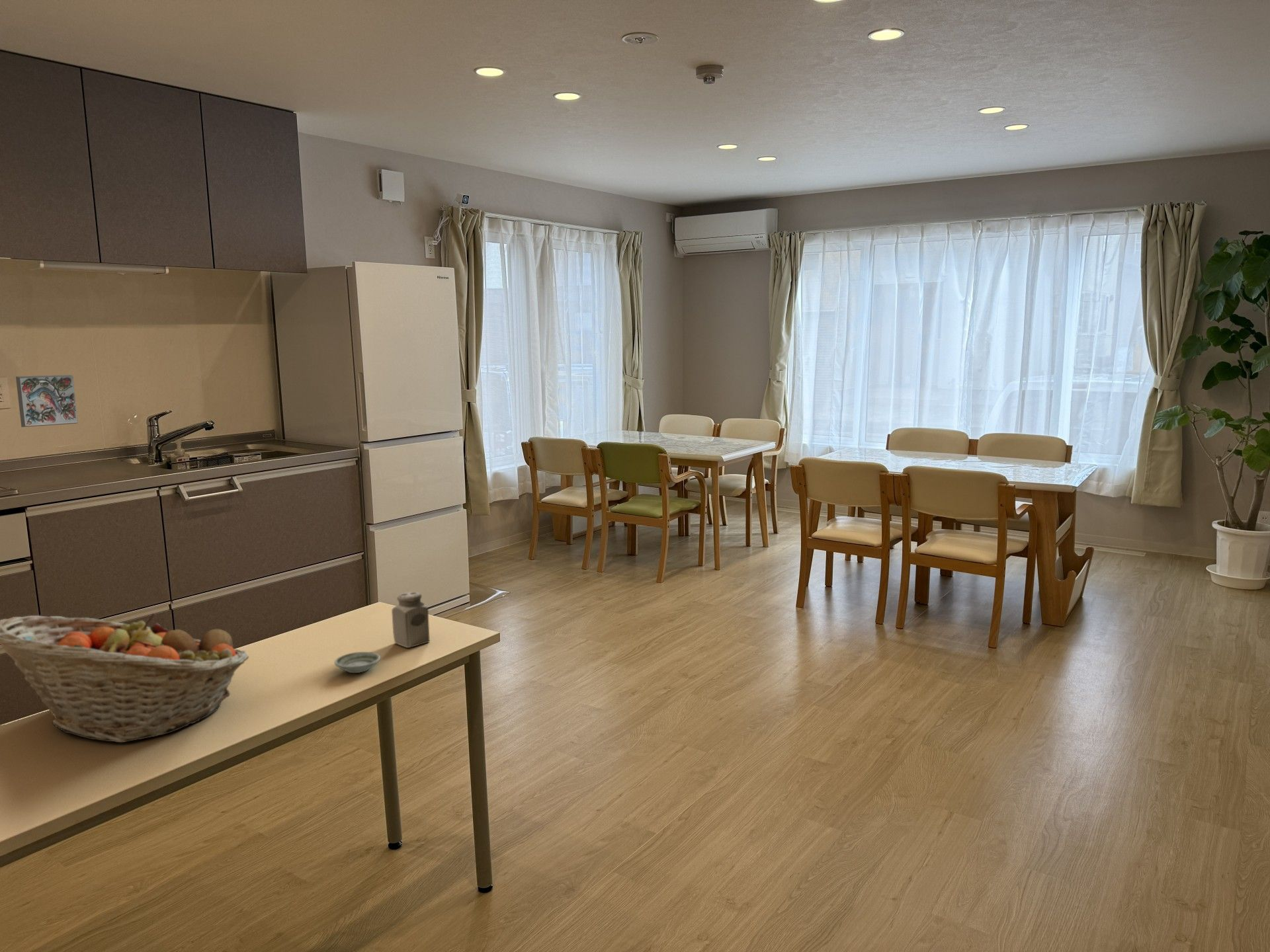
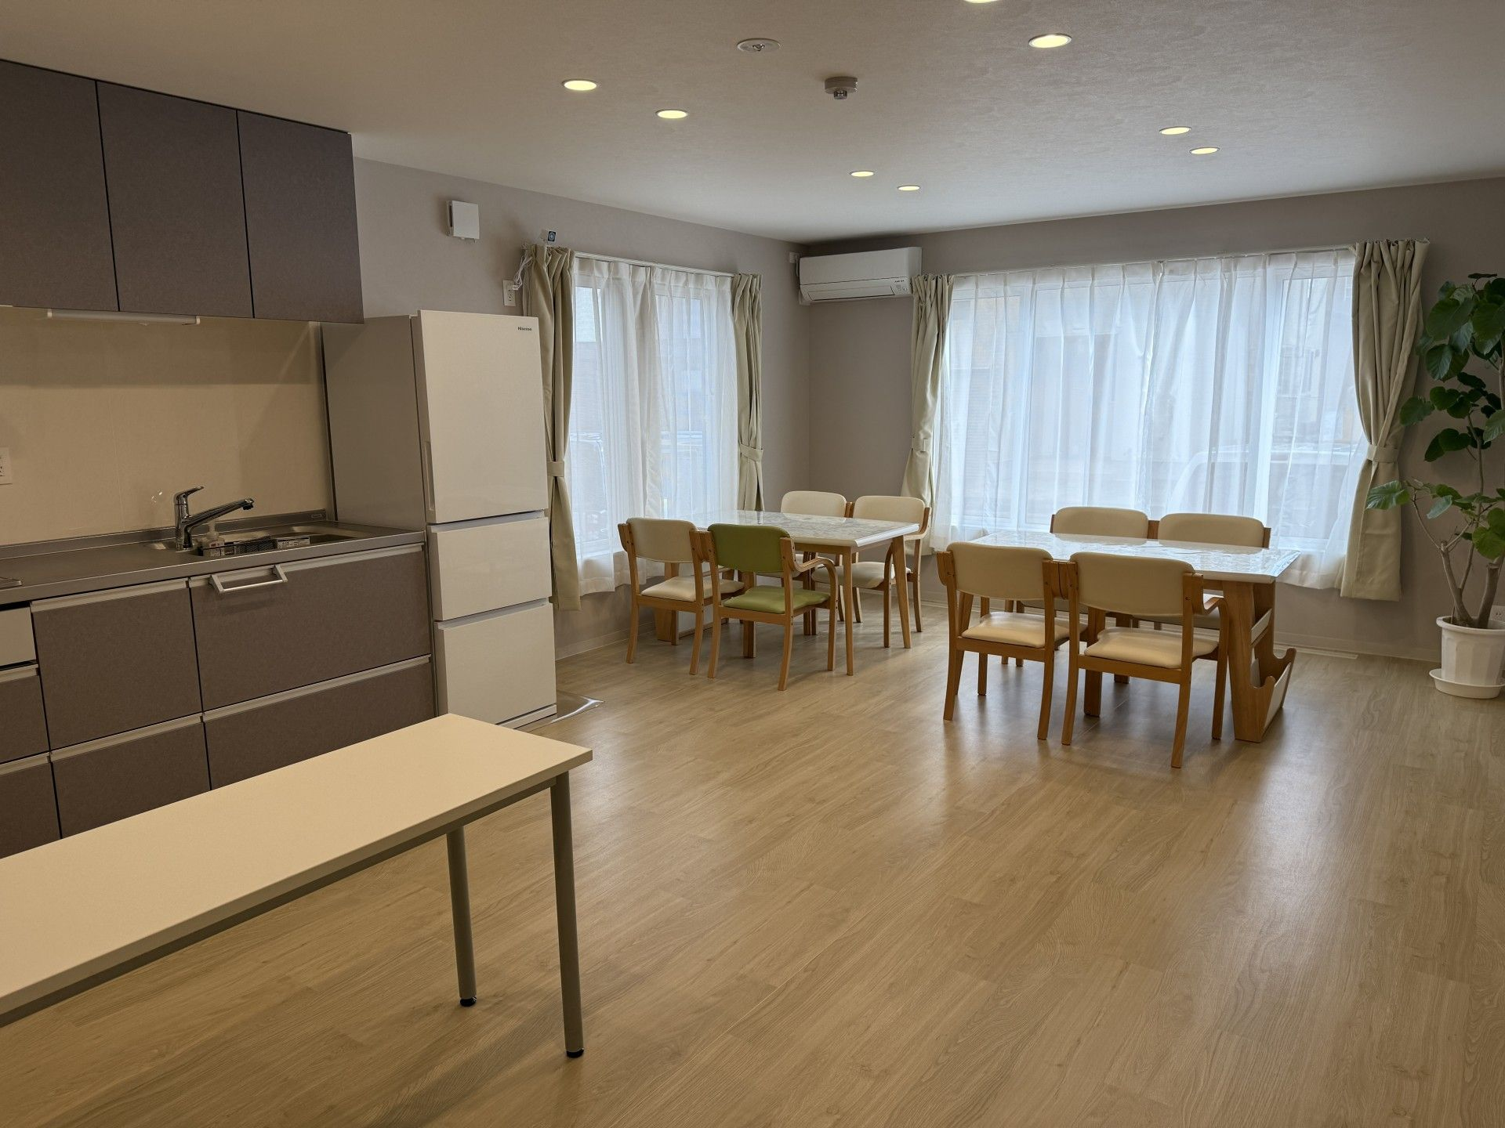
- fruit basket (124, 660)
- saucer (358, 664)
- decorative tile (48, 401)
- salt shaker (410, 617)
